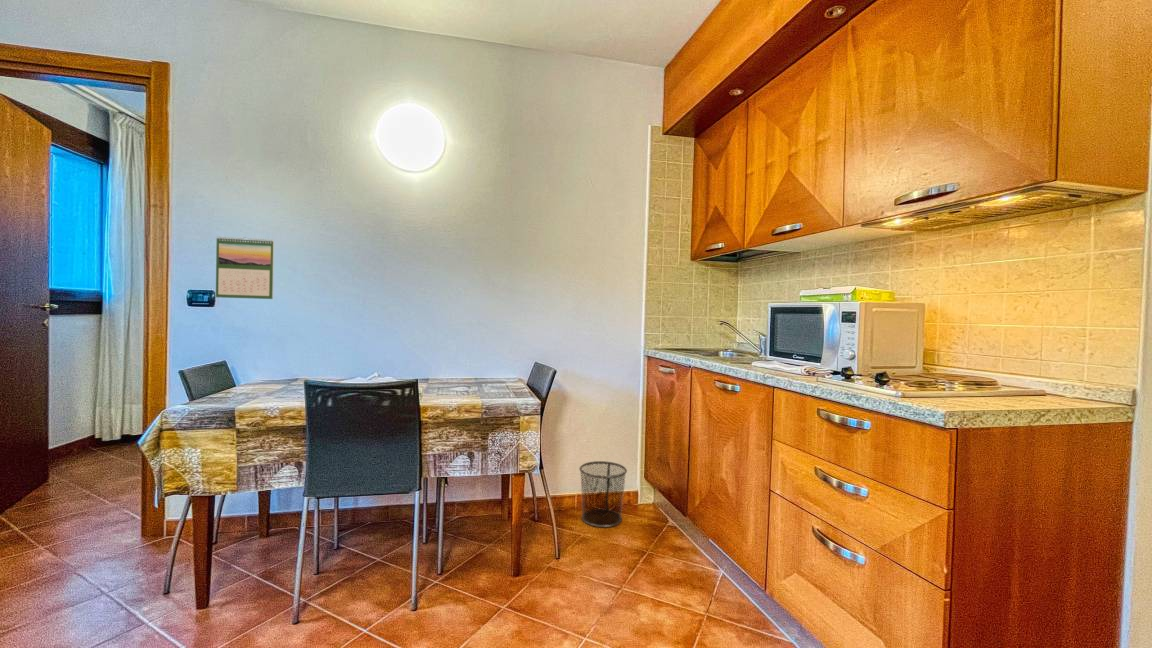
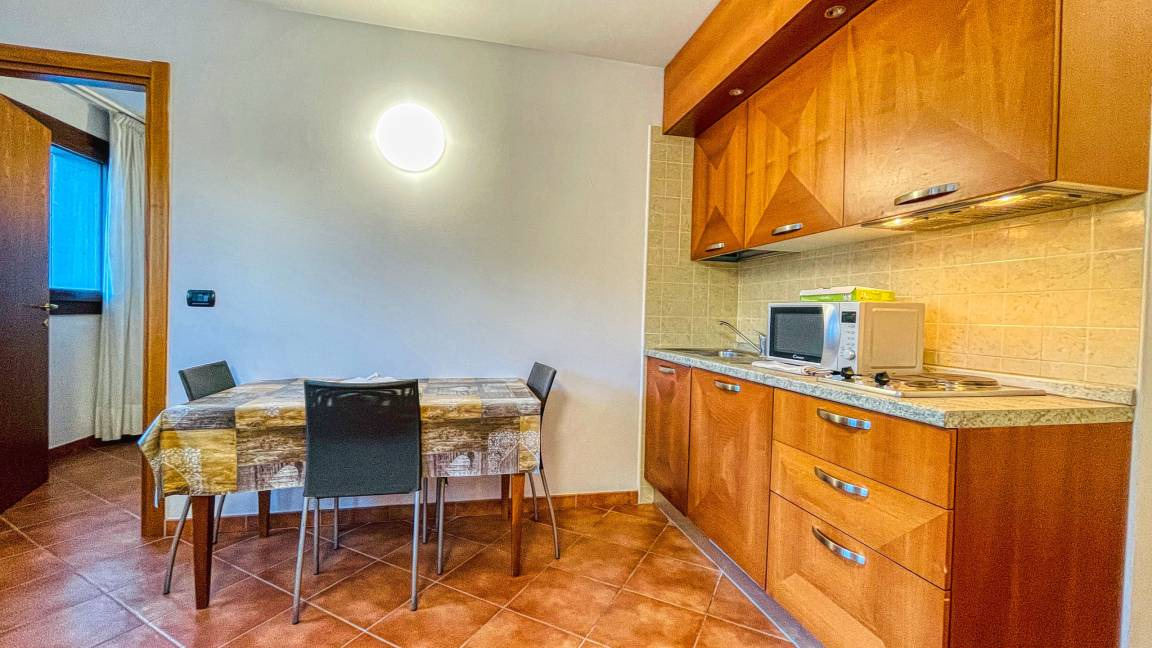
- calendar (245, 267)
- waste bin (601, 493)
